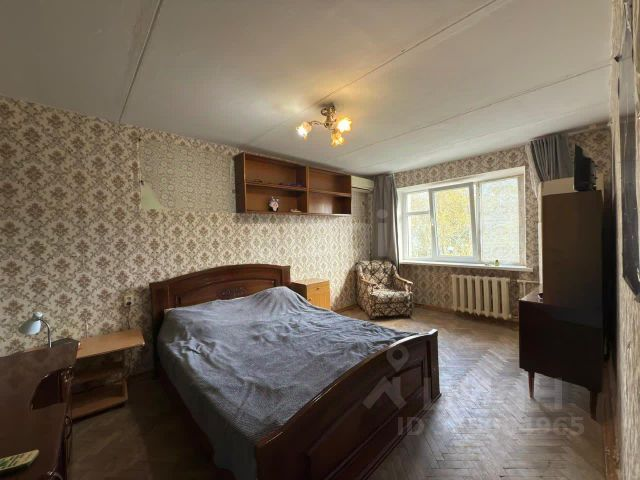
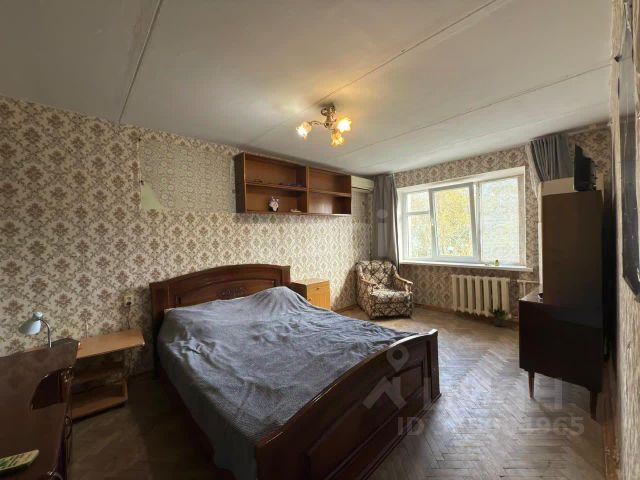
+ potted plant (497, 314)
